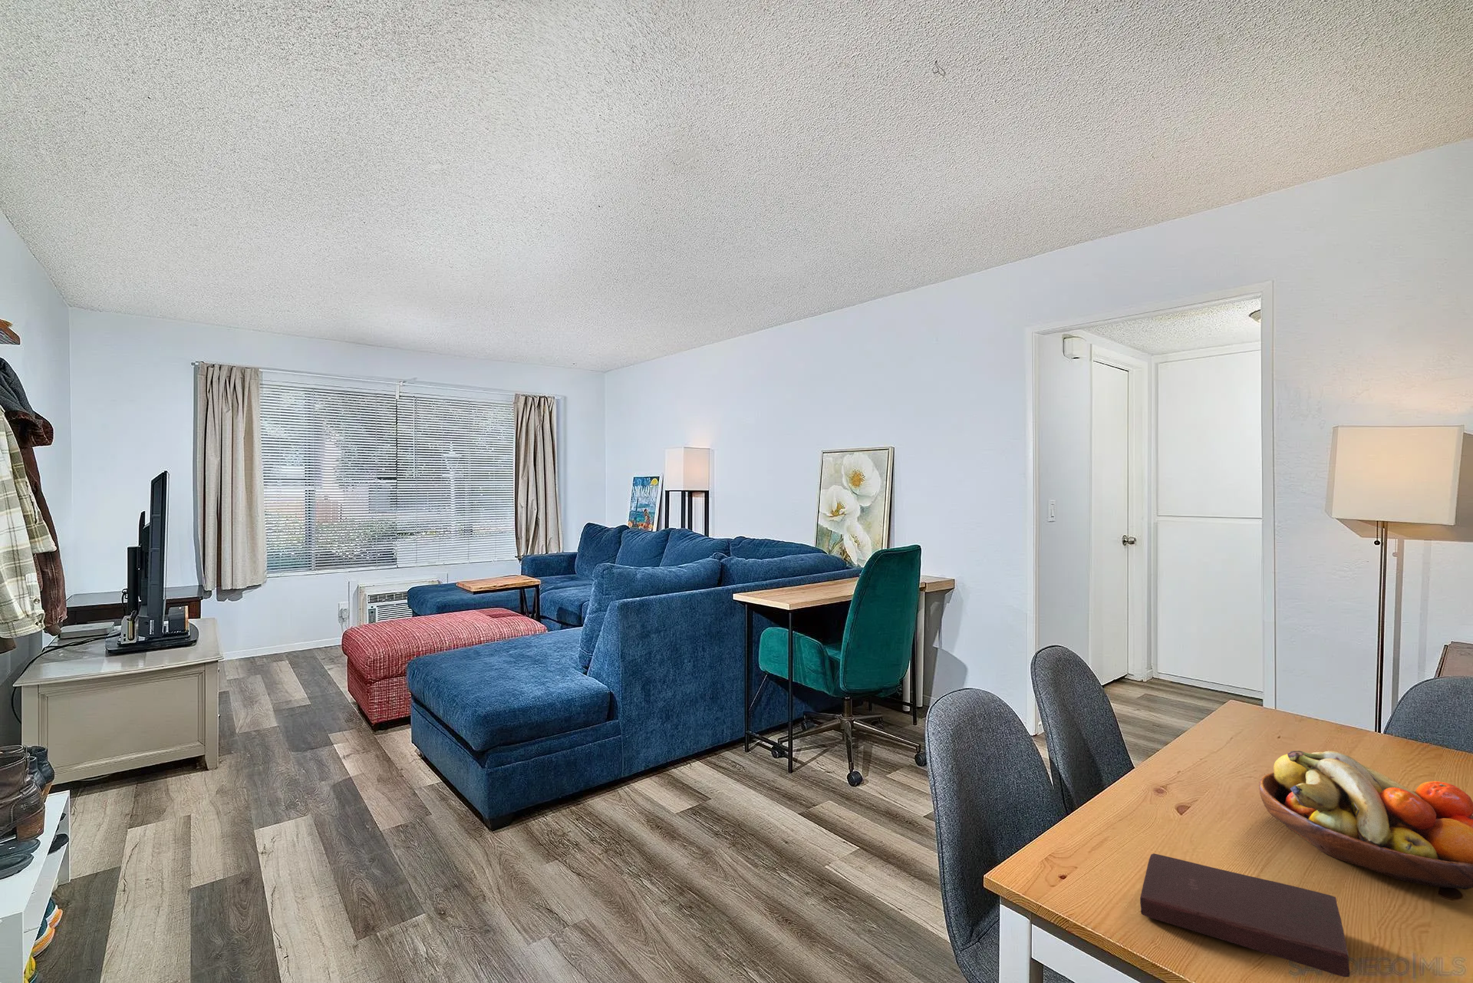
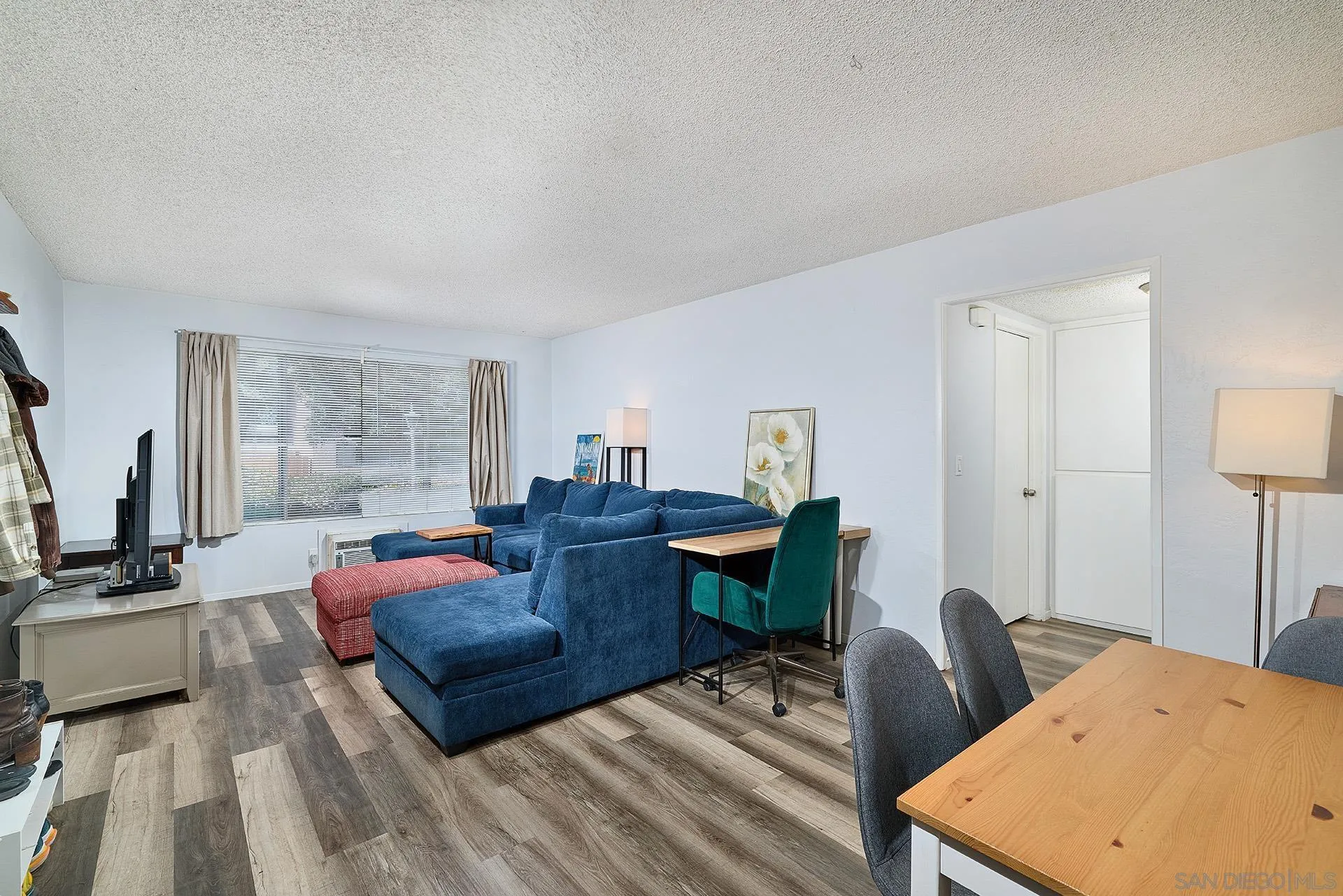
- fruit bowl (1378, 804)
- book (1236, 905)
